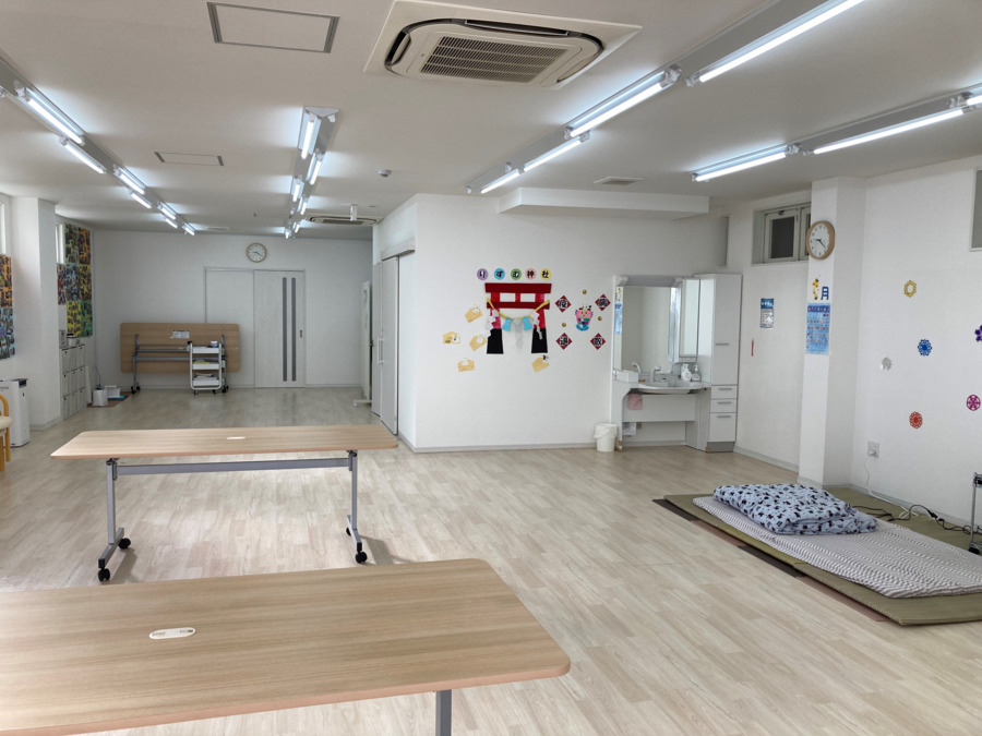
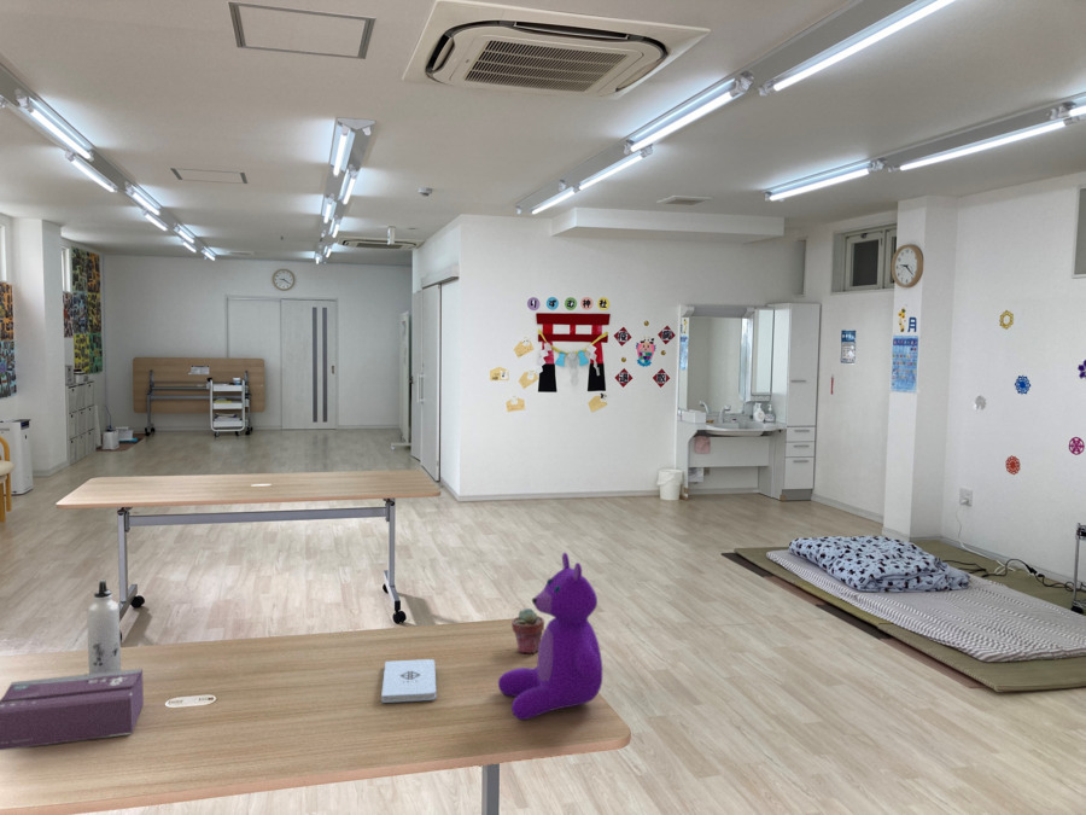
+ teddy bear (551, 630)
+ potted succulent (527, 628)
+ notepad (409, 679)
+ water bottle (104, 630)
+ tissue box (70, 706)
